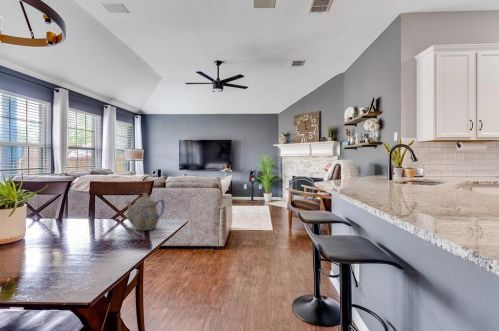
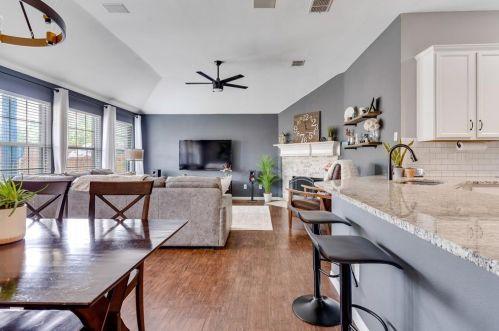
- teapot (145, 210)
